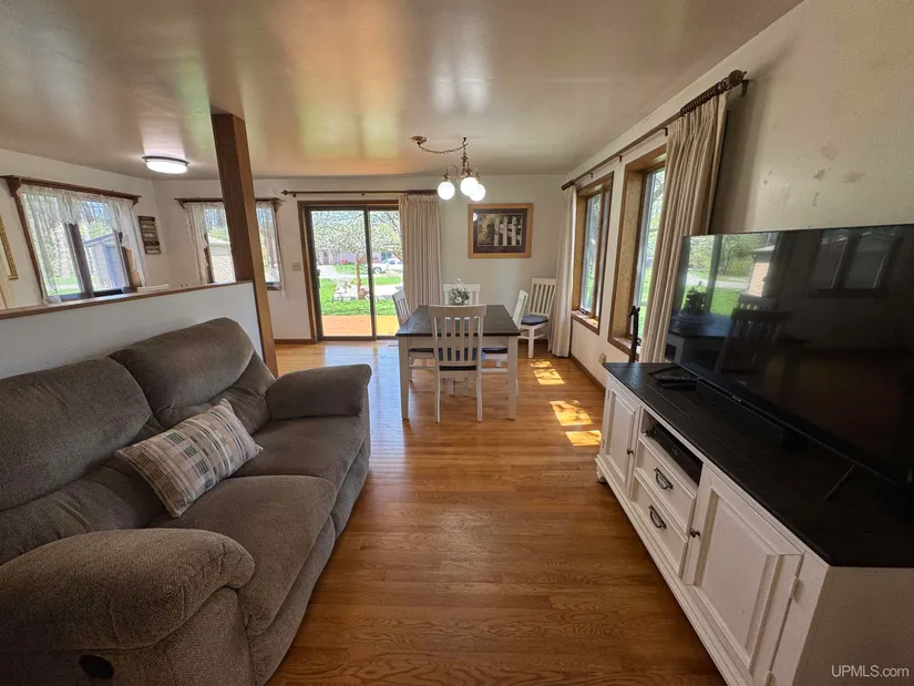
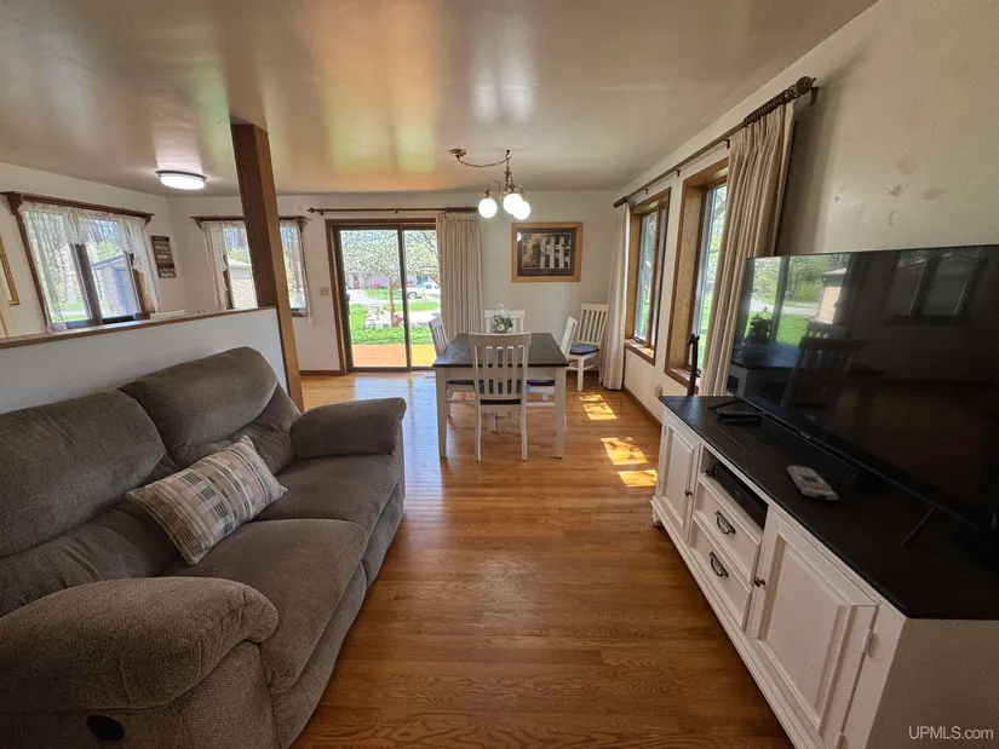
+ remote control (809, 482)
